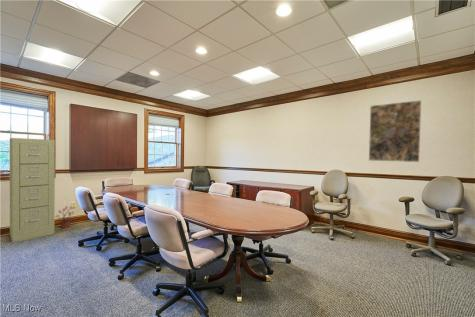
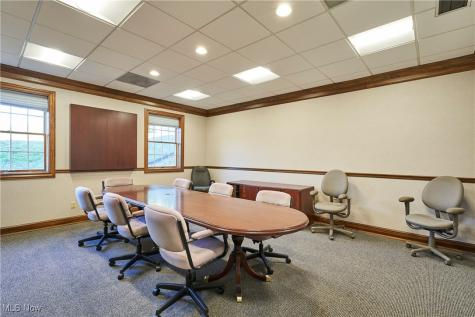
- potted plant (64, 216)
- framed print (393, 132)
- filing cabinet (32, 187)
